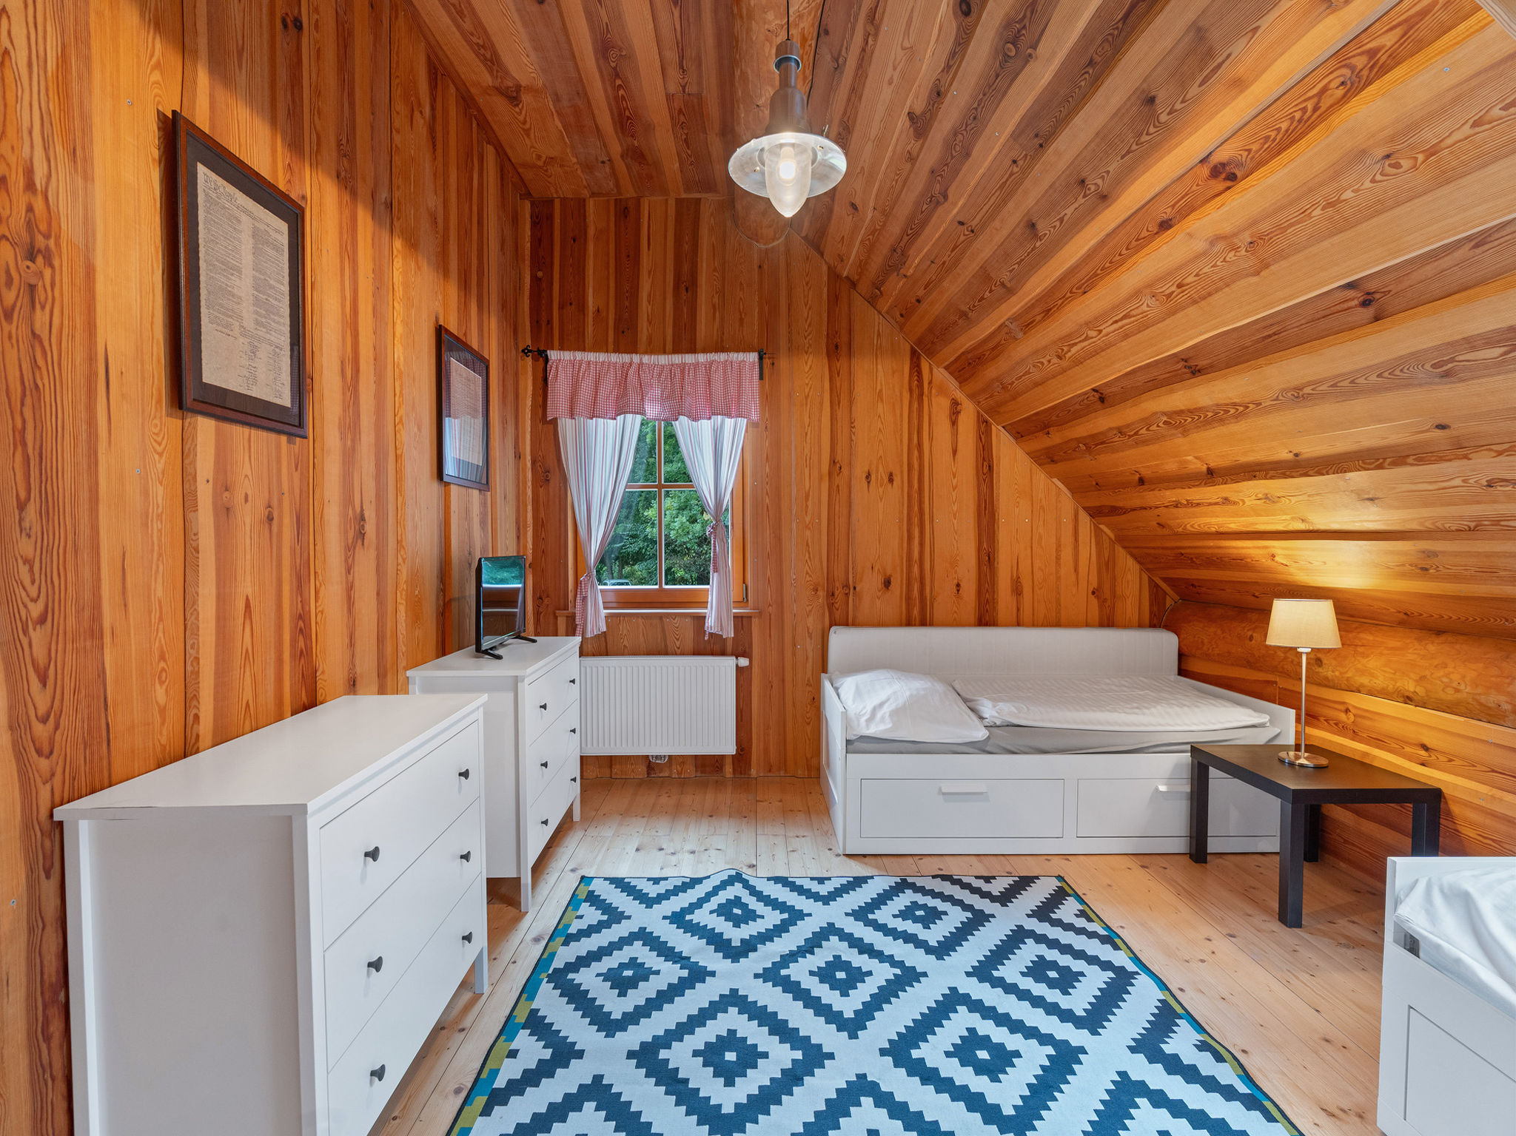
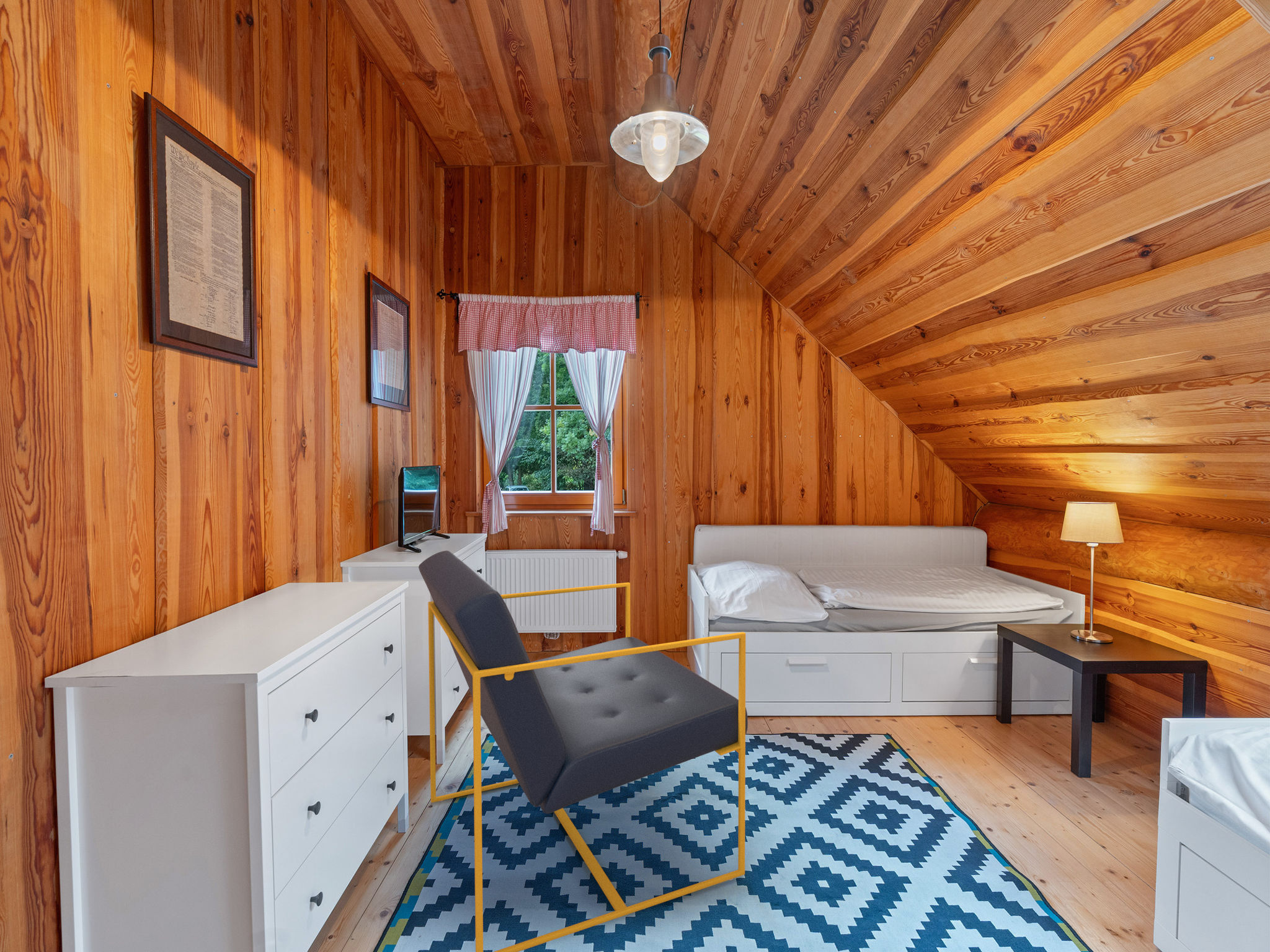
+ armchair (571, 698)
